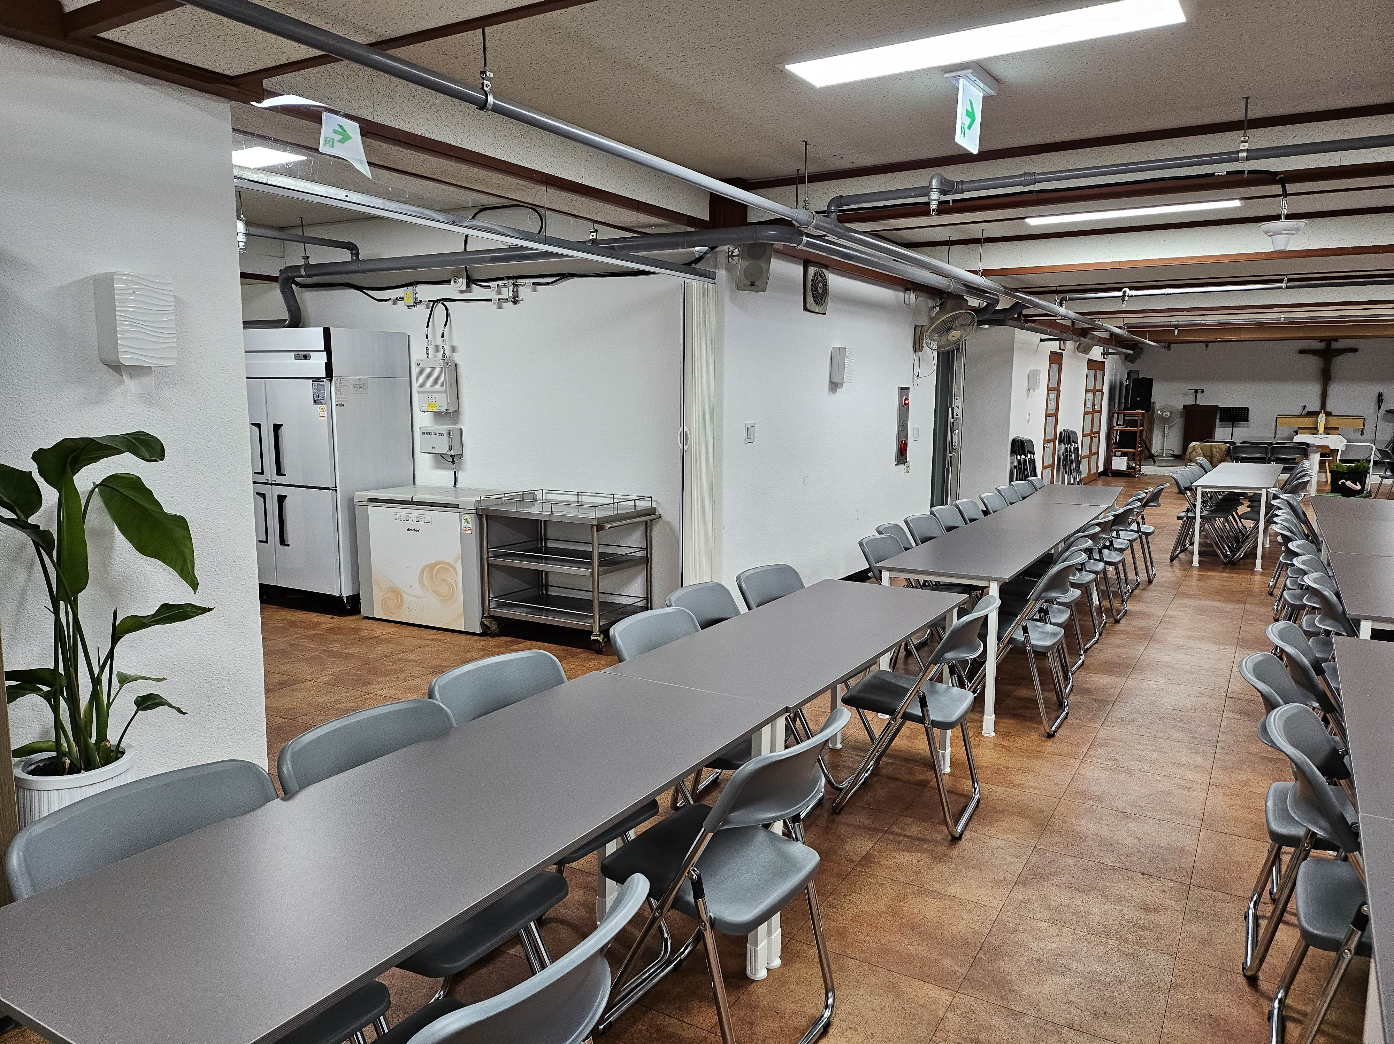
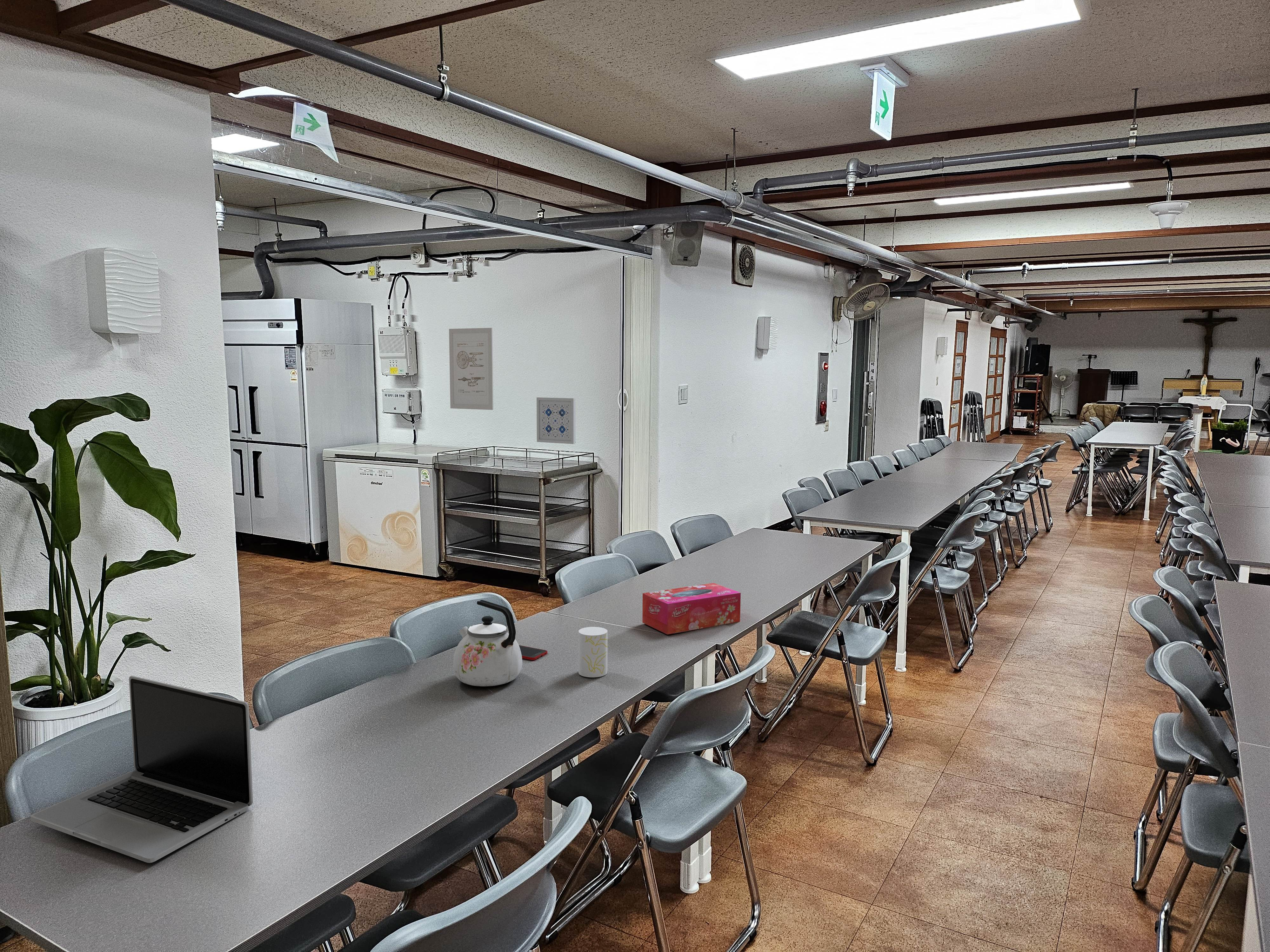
+ tissue box (692, 607)
+ wall art (471, 369)
+ cell phone (521, 652)
+ wall art (556, 420)
+ cup (593, 652)
+ laptop (140, 762)
+ kettle (487, 641)
